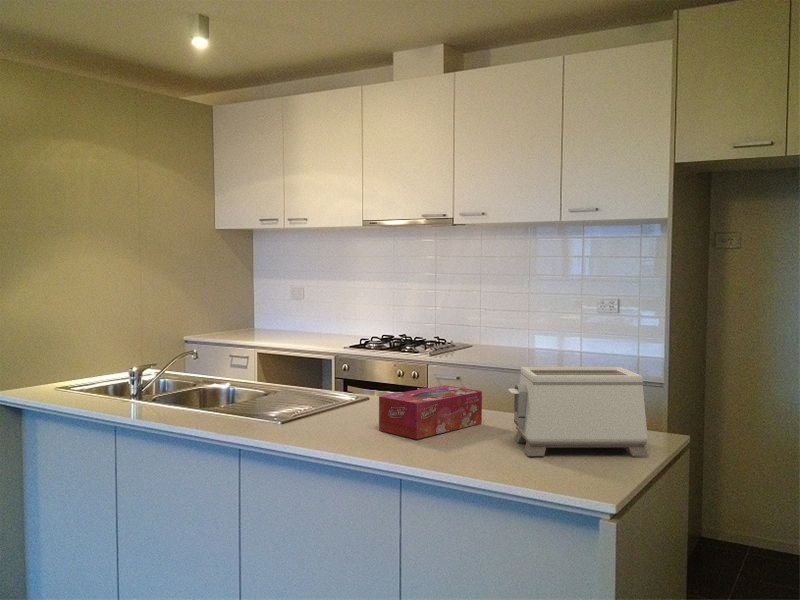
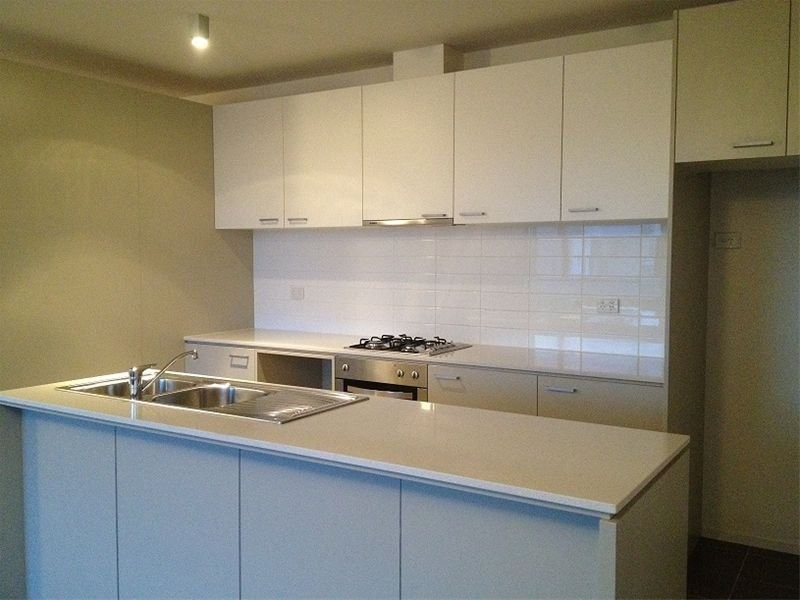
- tissue box (431, 410)
- toaster (572, 409)
